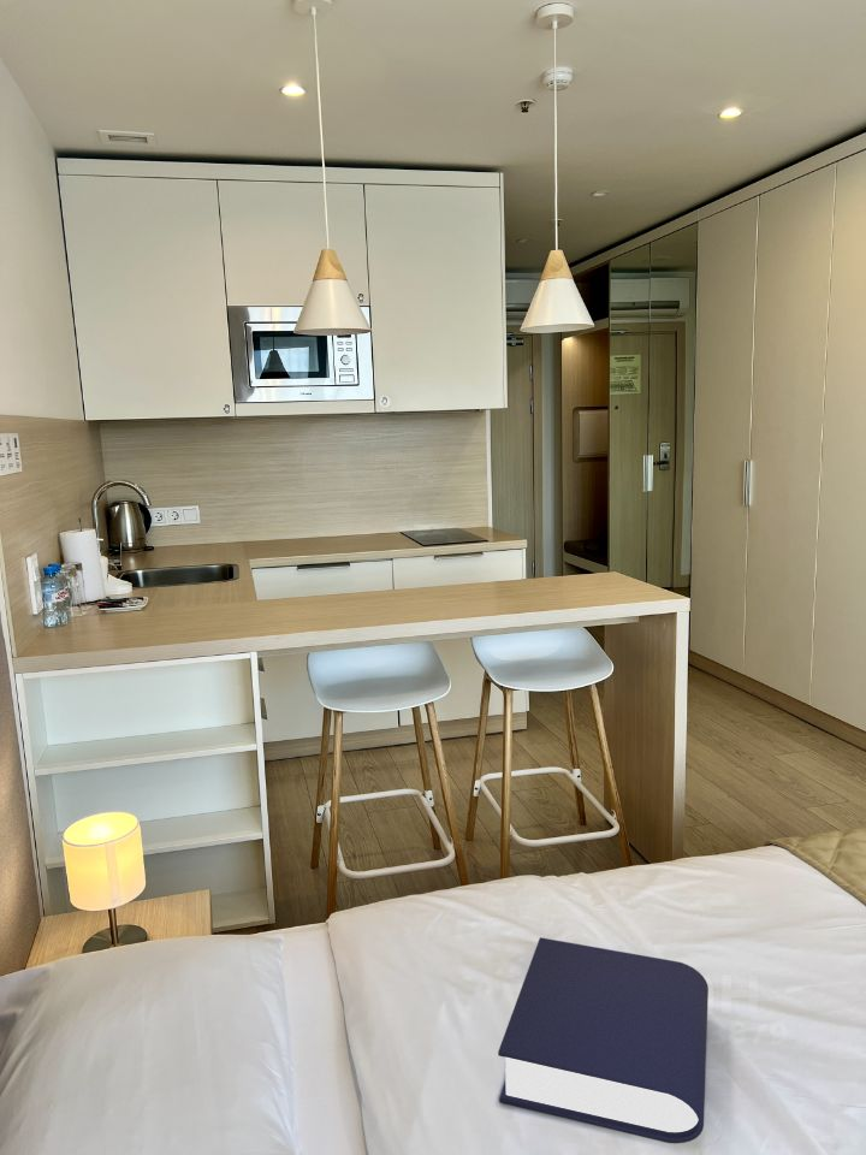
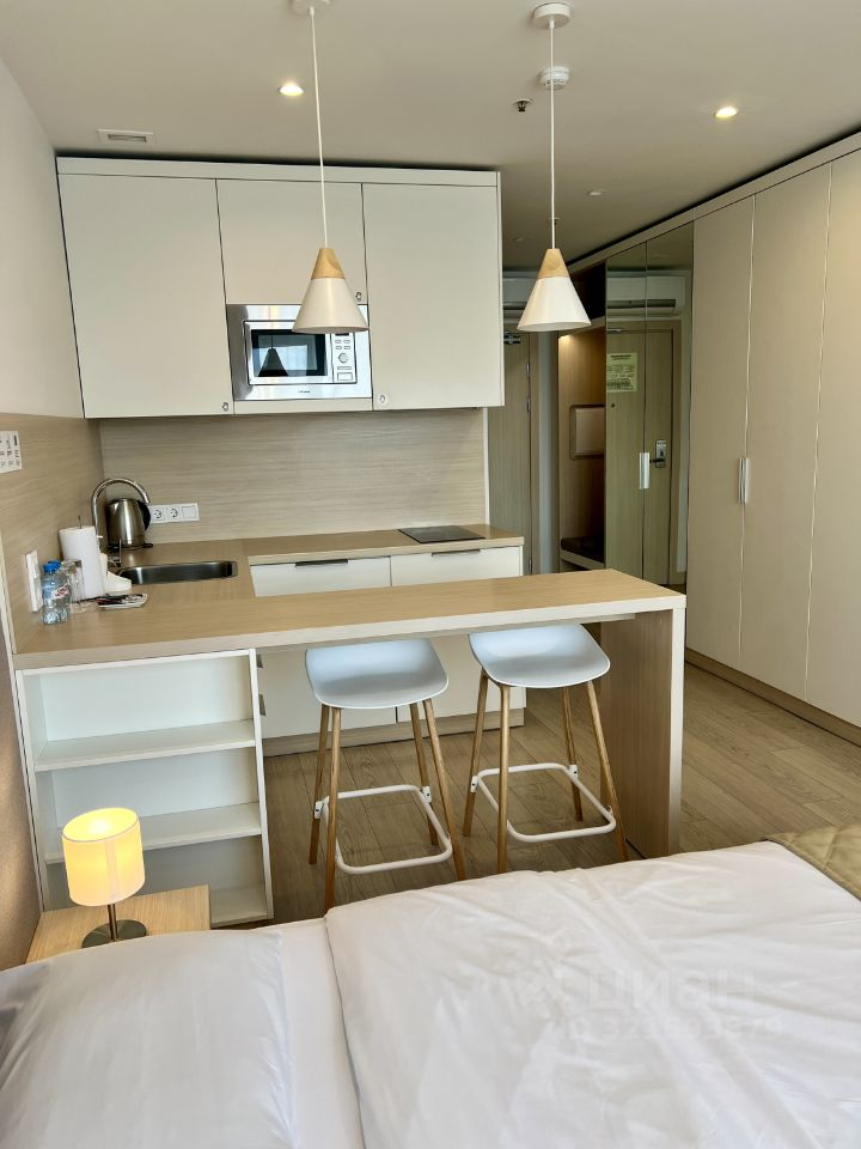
- book (610, 1030)
